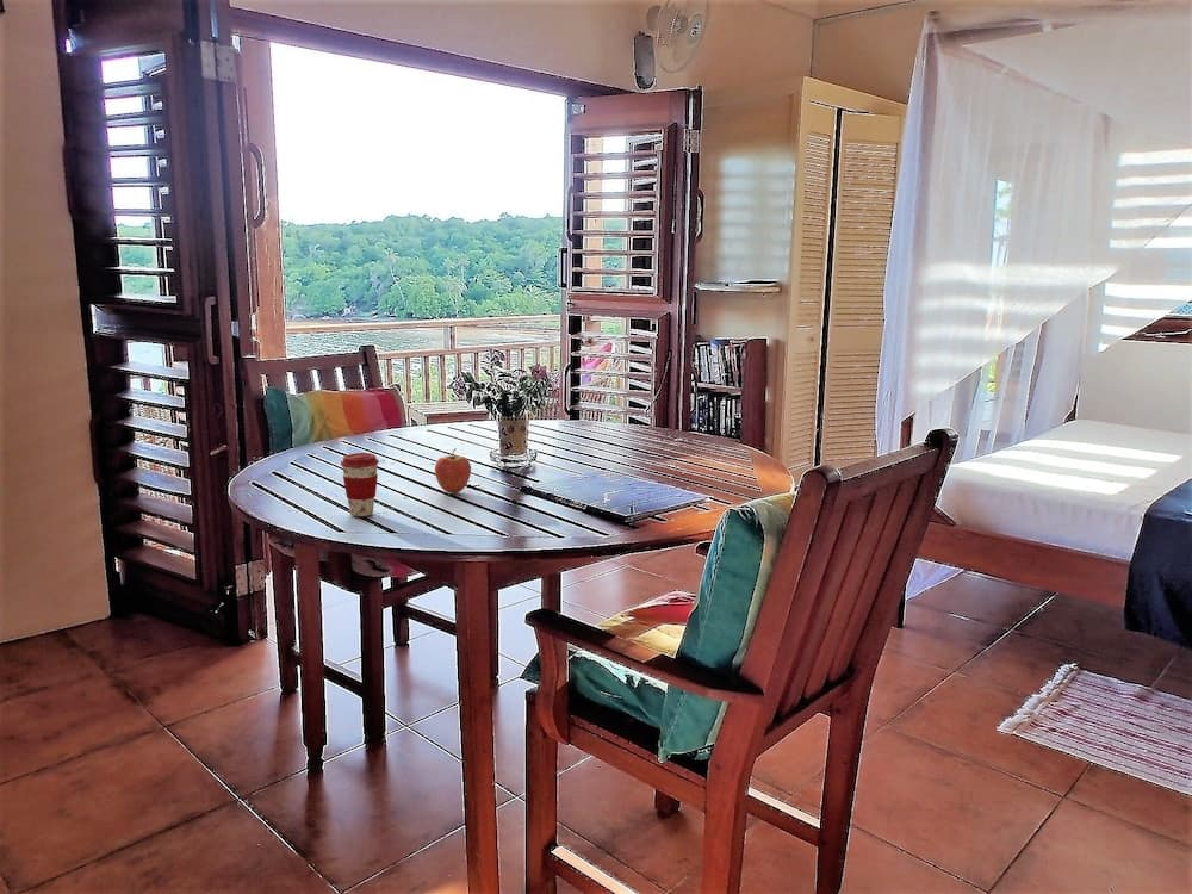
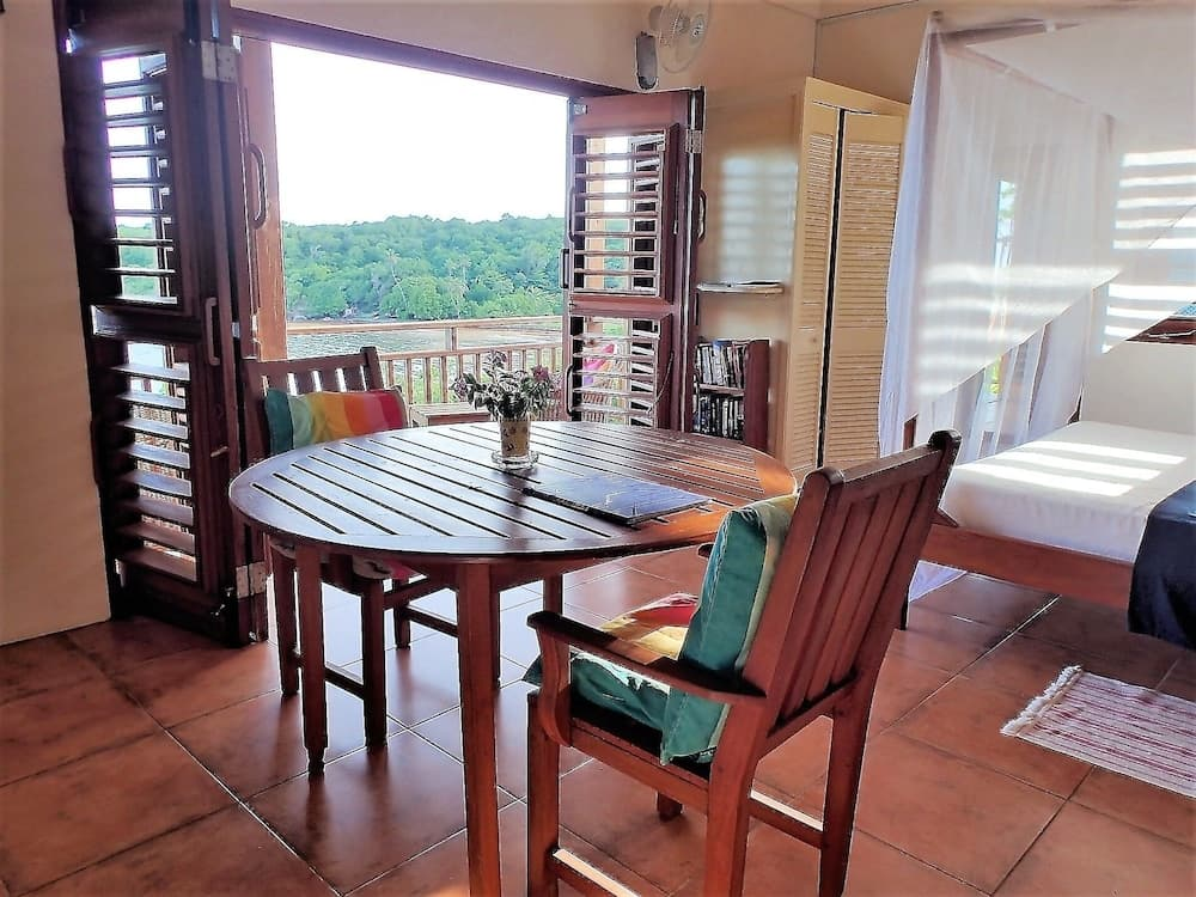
- coffee cup (360, 484)
- fruit (453, 470)
